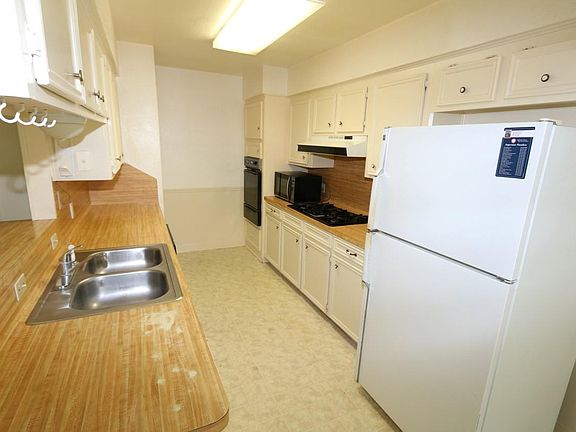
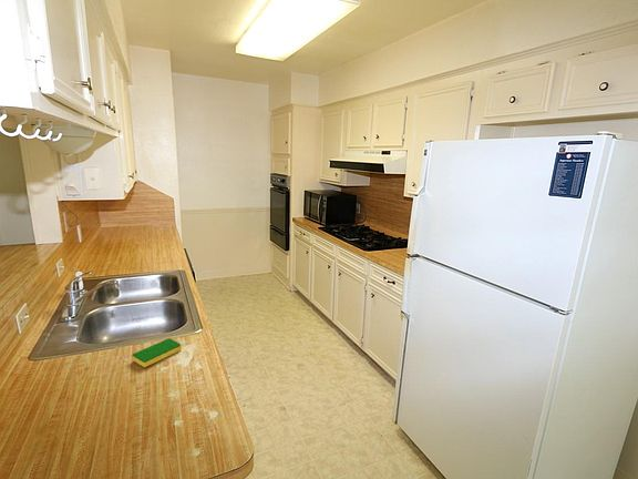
+ dish sponge (157, 351)
